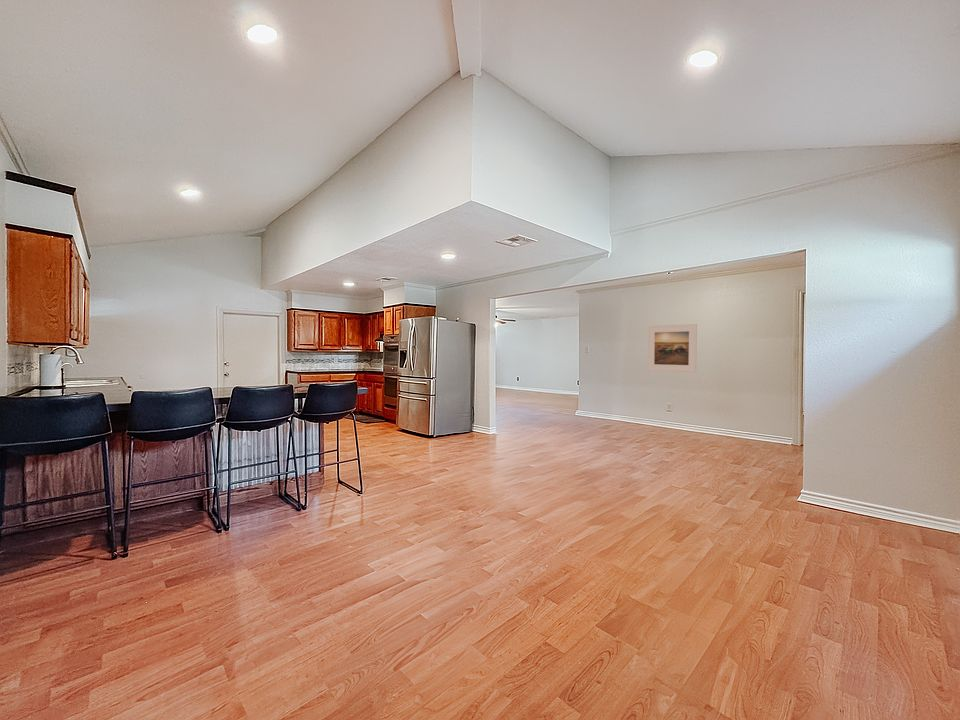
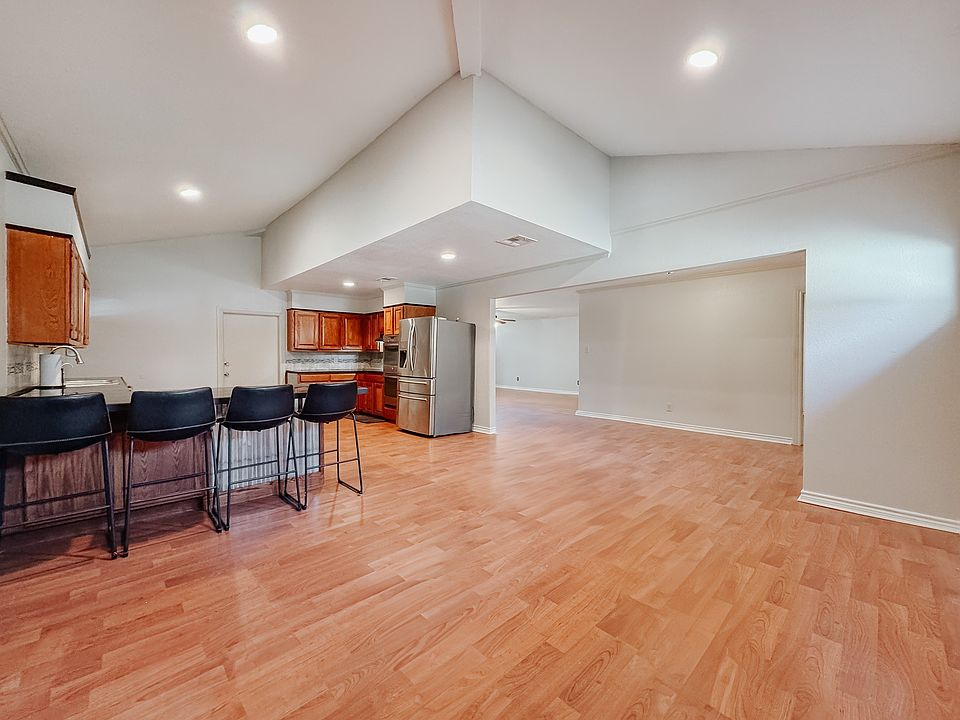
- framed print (671, 348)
